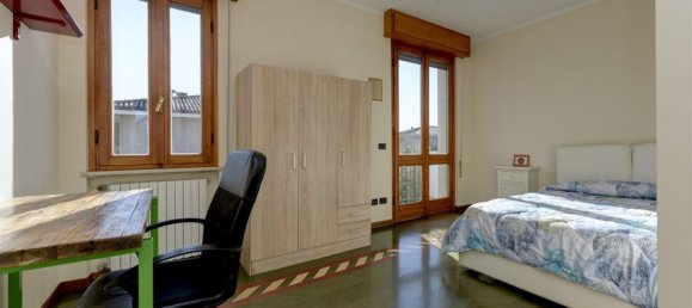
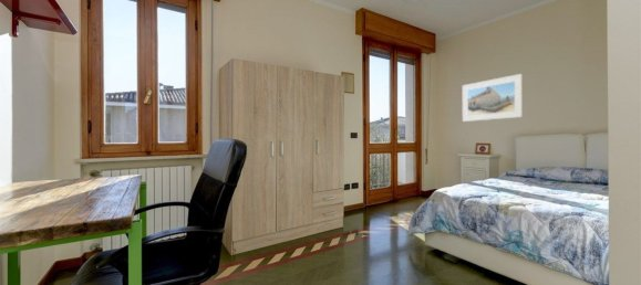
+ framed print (489, 99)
